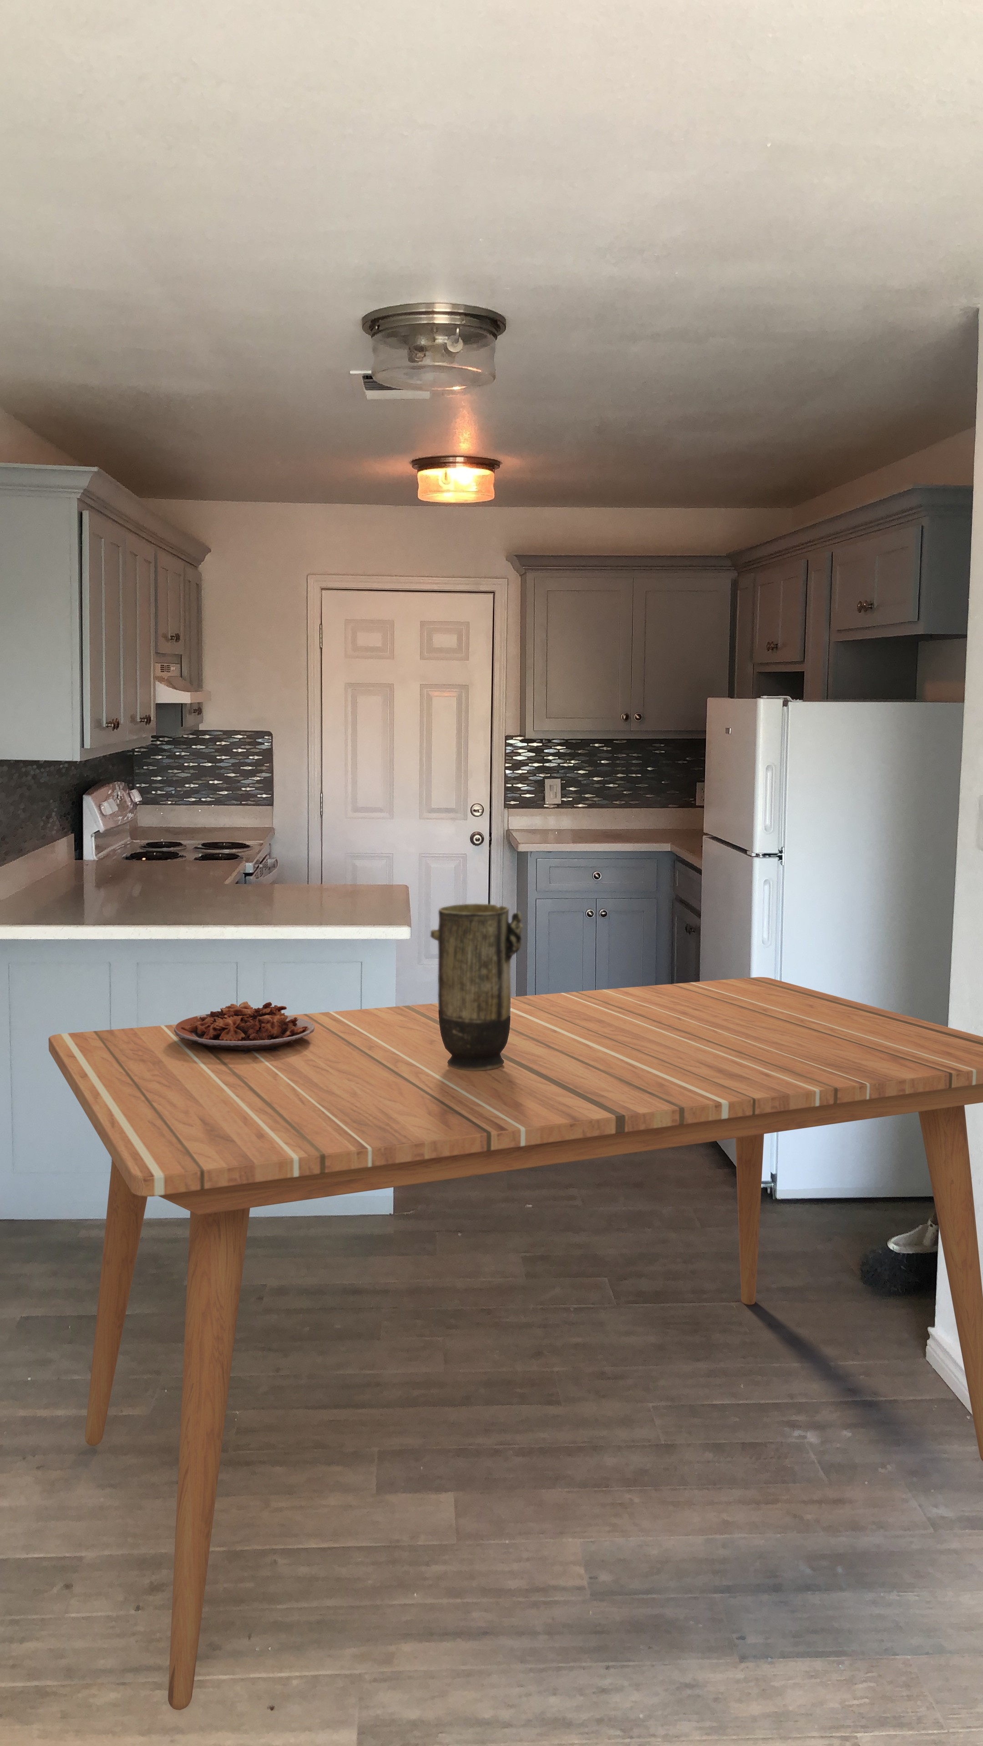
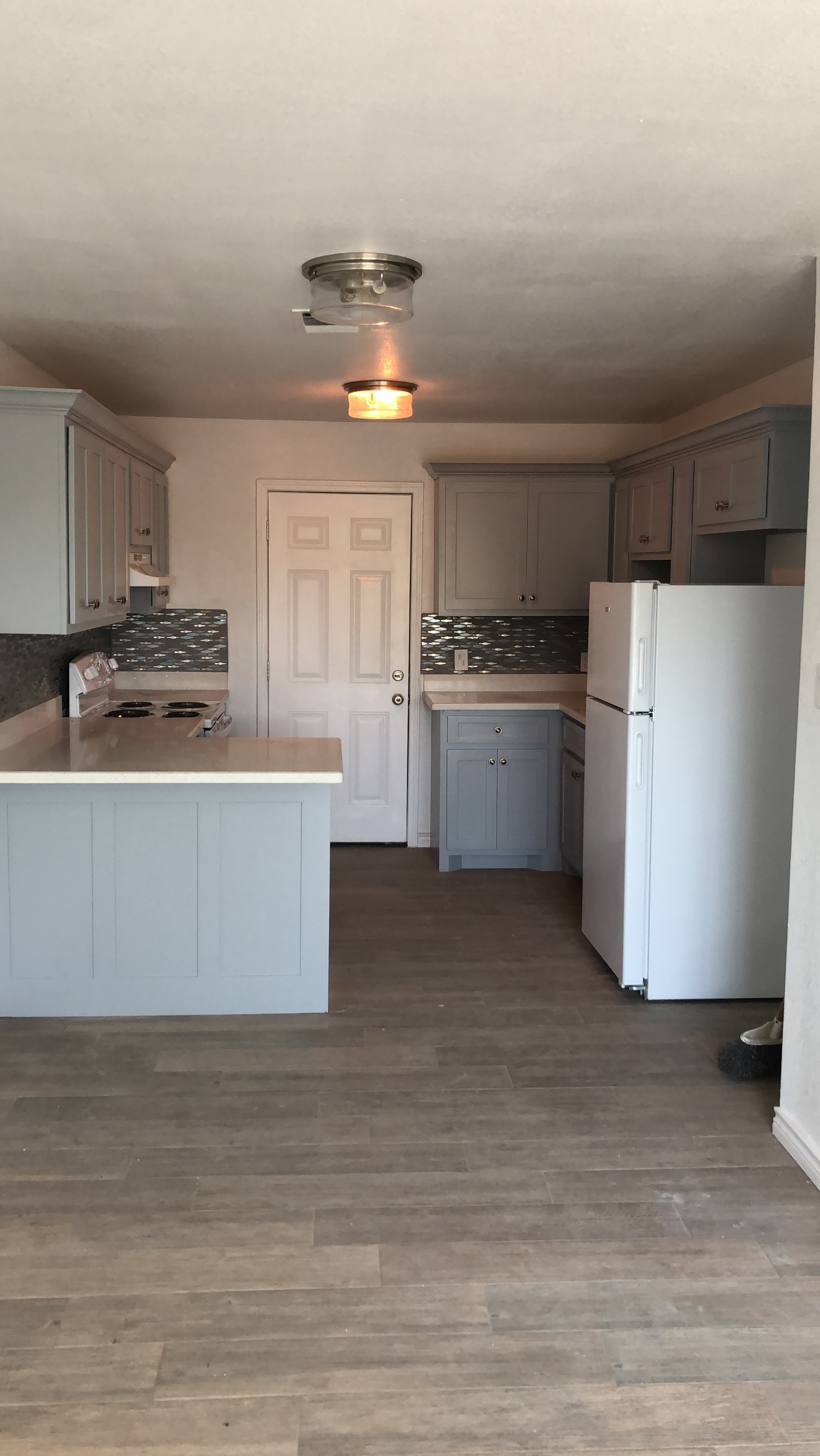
- vase (476, 986)
- dining table (531, 1167)
- food plate (245, 1022)
